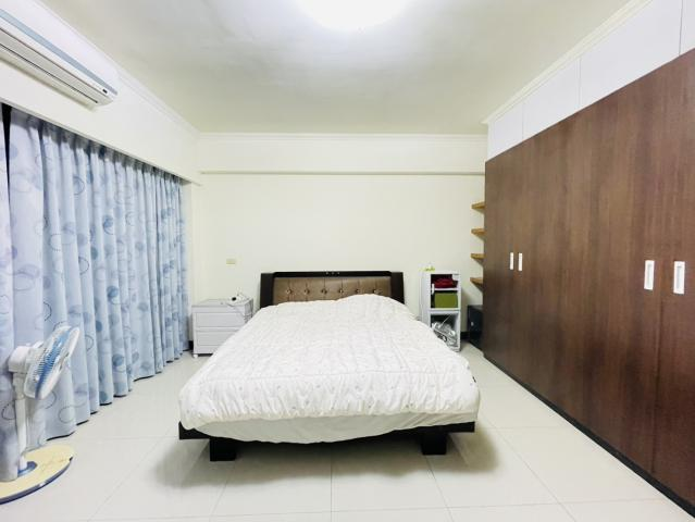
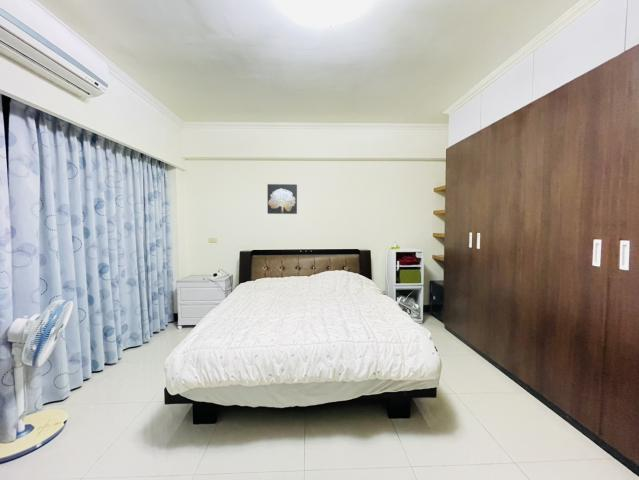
+ wall art (282, 199)
